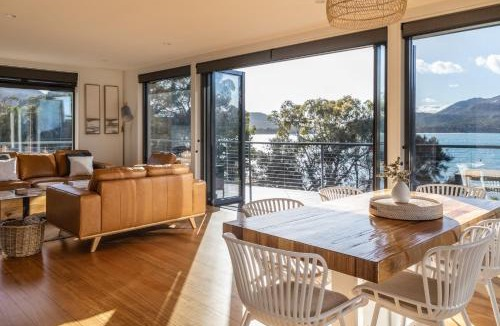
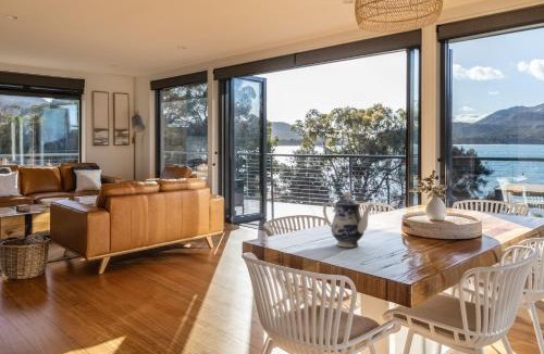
+ teapot (347, 218)
